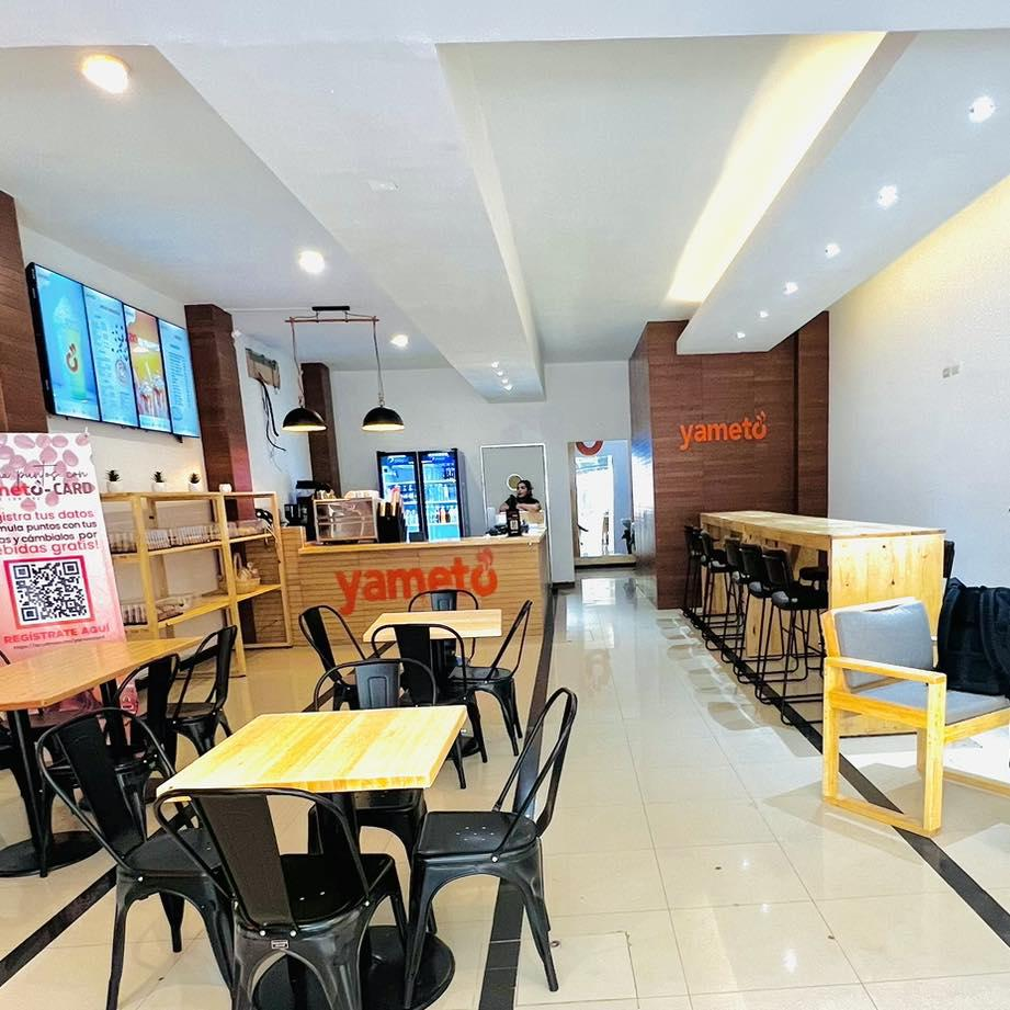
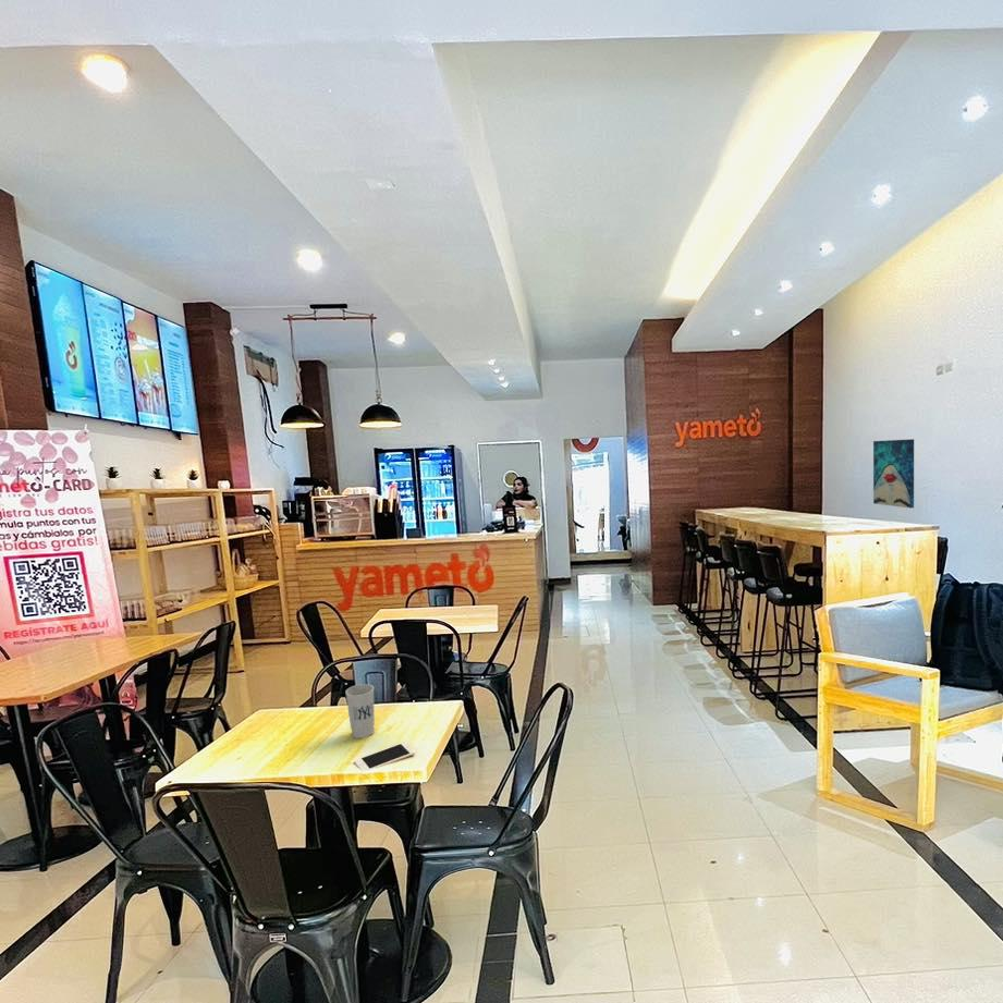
+ cell phone (384, 757)
+ cup (360, 711)
+ wall art (892, 473)
